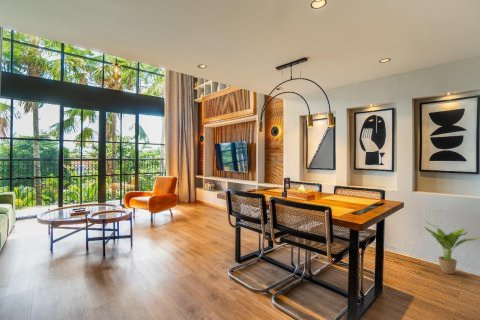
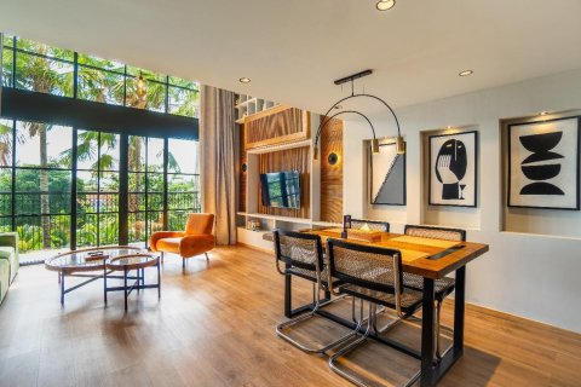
- potted plant (448, 247)
